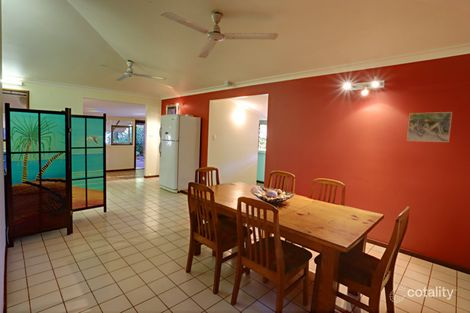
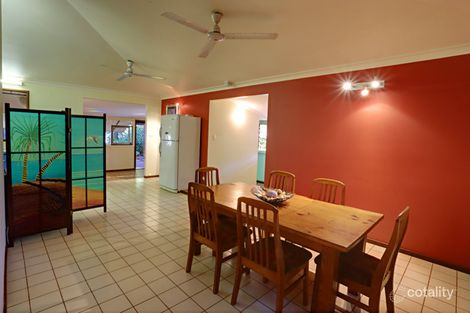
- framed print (428, 127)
